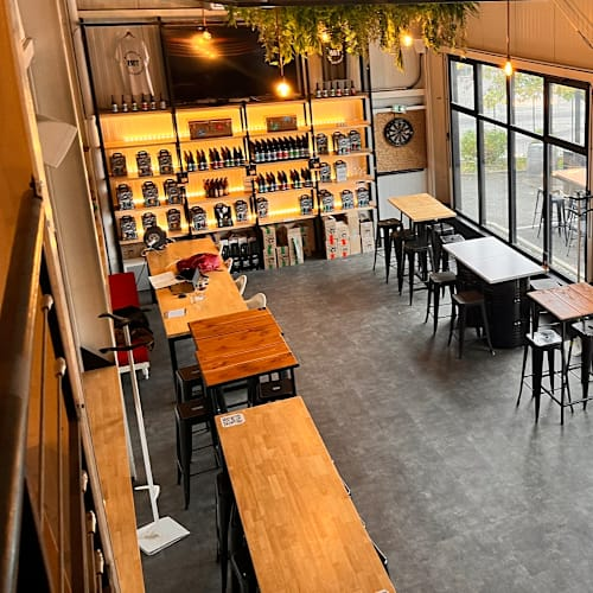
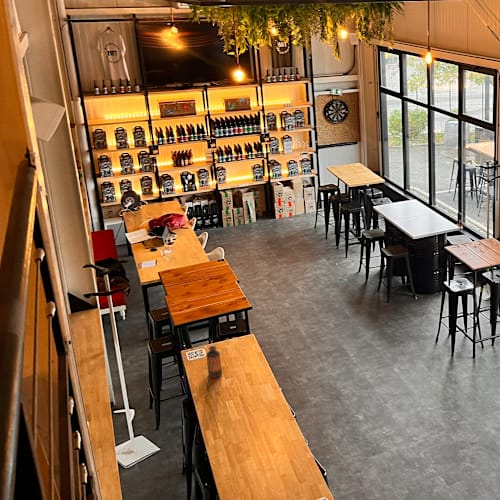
+ bottle (213, 361)
